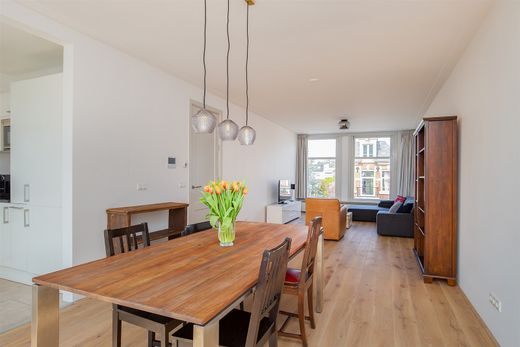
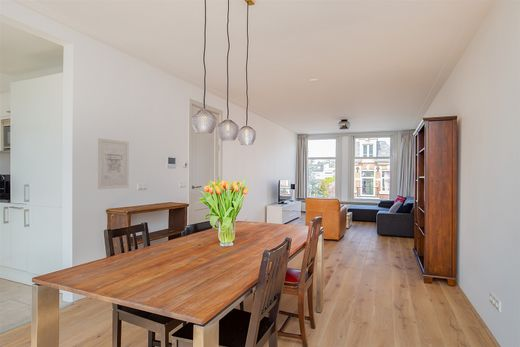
+ wall art (114, 164)
